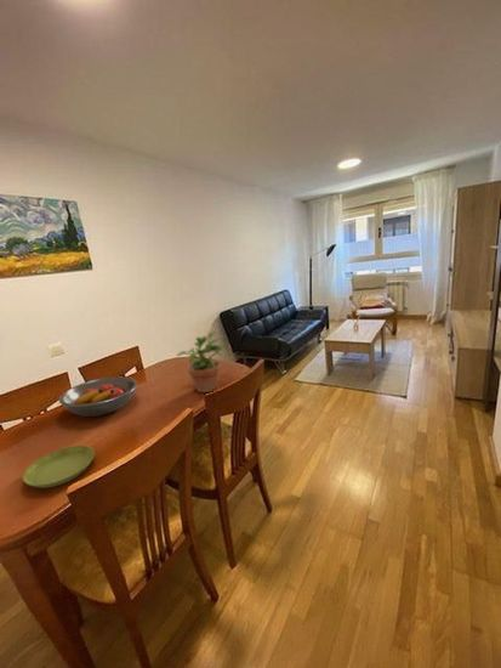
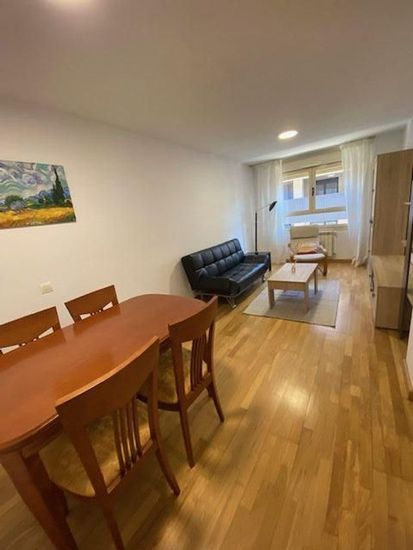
- potted plant (203, 360)
- saucer (61, 466)
- fruit bowl (101, 396)
